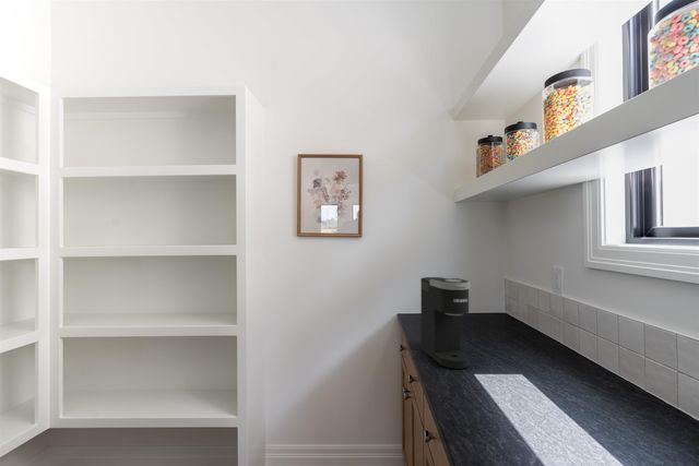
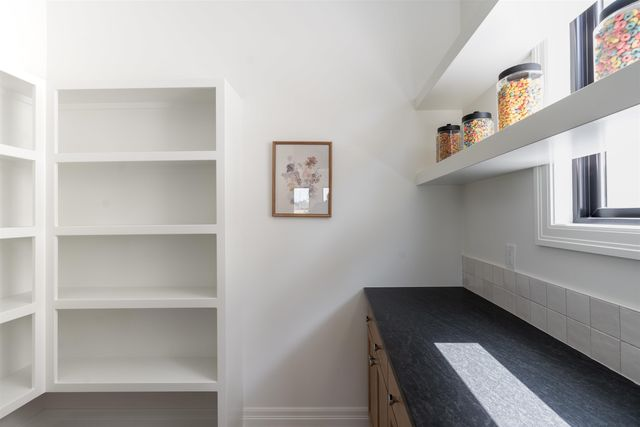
- coffee maker (443, 316)
